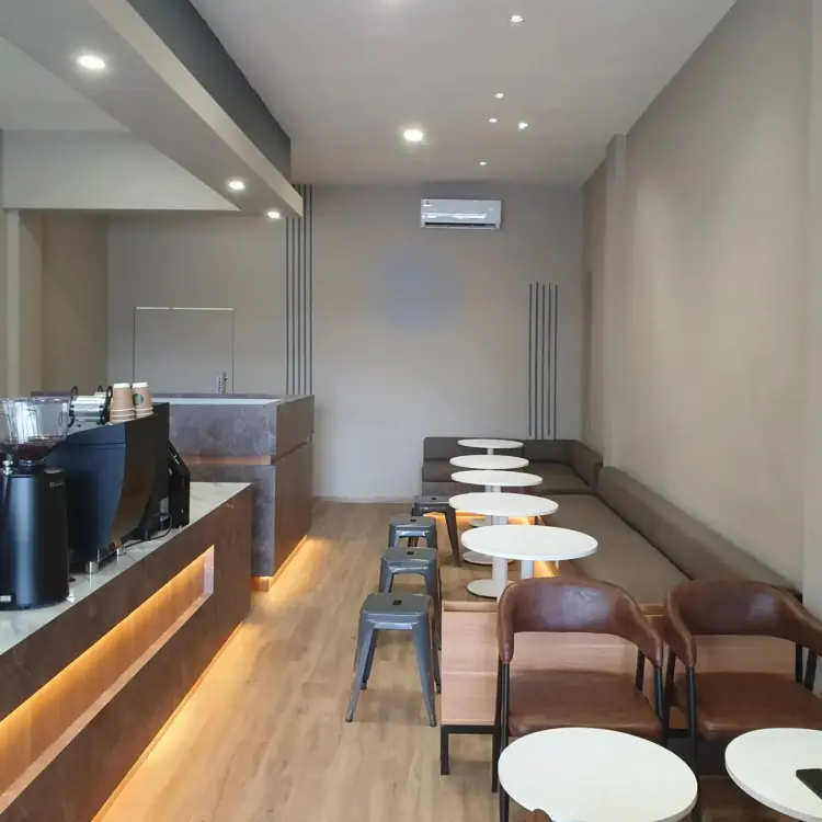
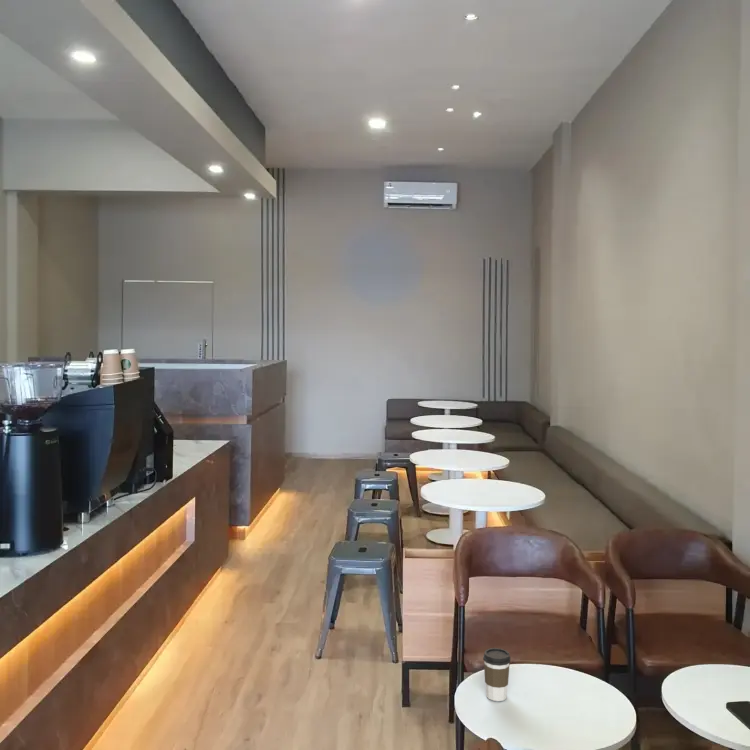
+ coffee cup (496, 674)
